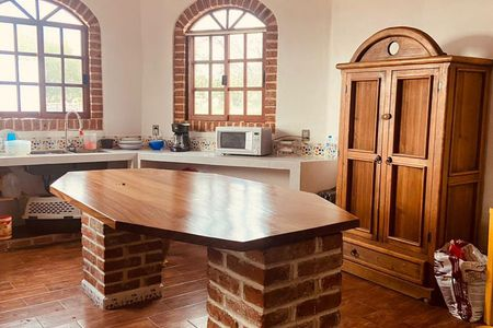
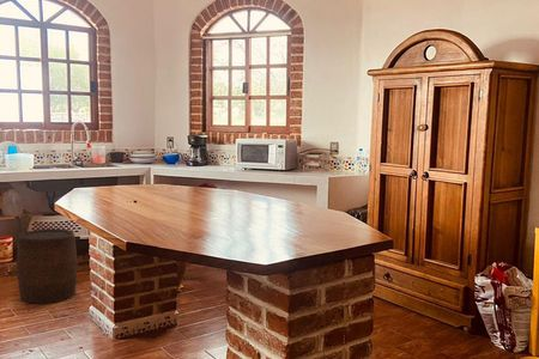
+ stool (47, 264)
